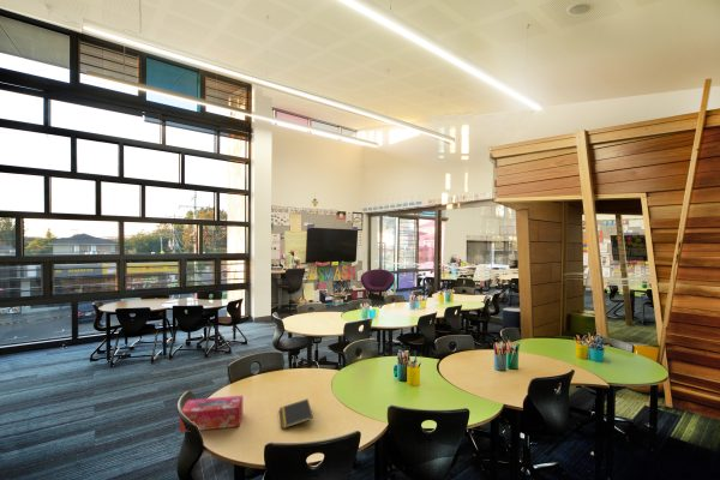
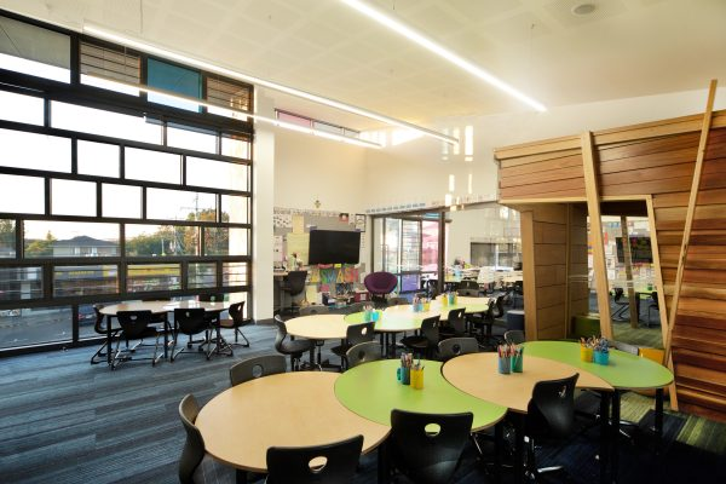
- notepad (295, 413)
- tissue box (212, 413)
